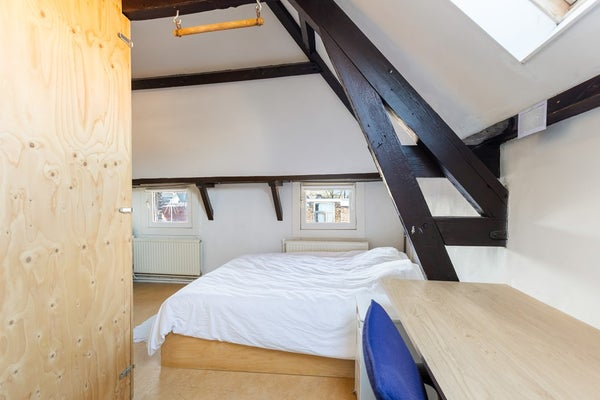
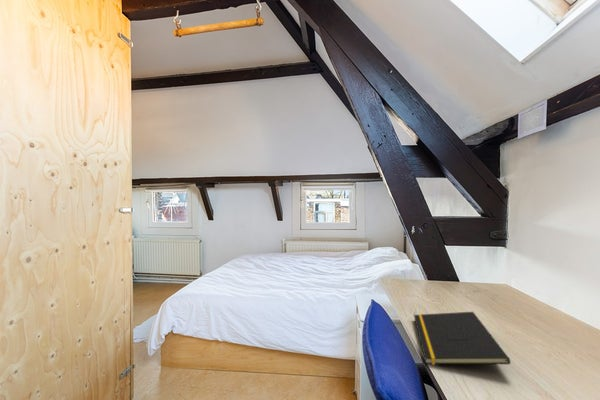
+ notepad (452, 334)
